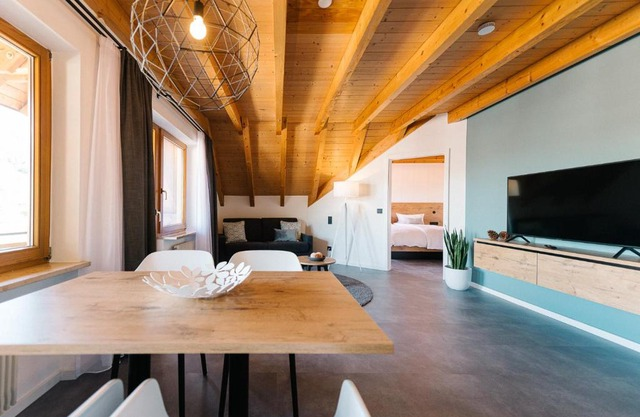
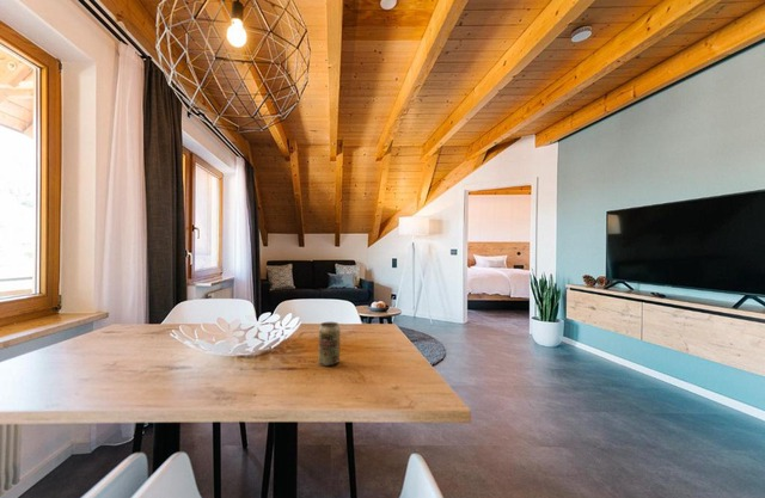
+ beverage can (329, 343)
